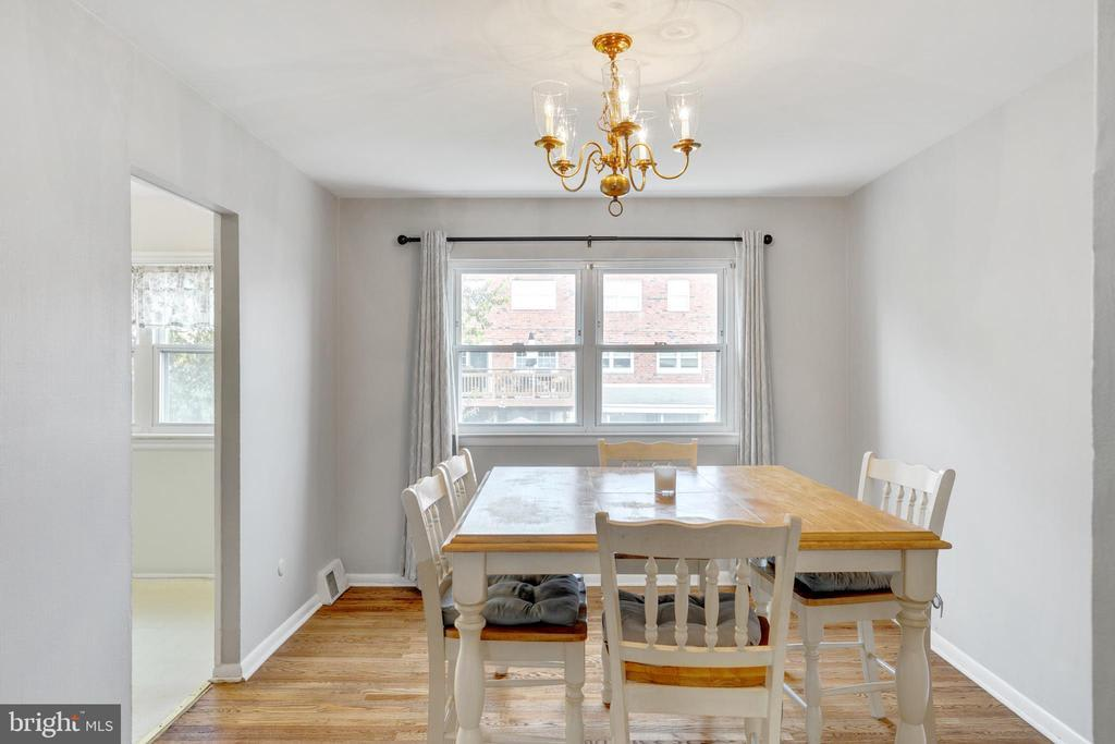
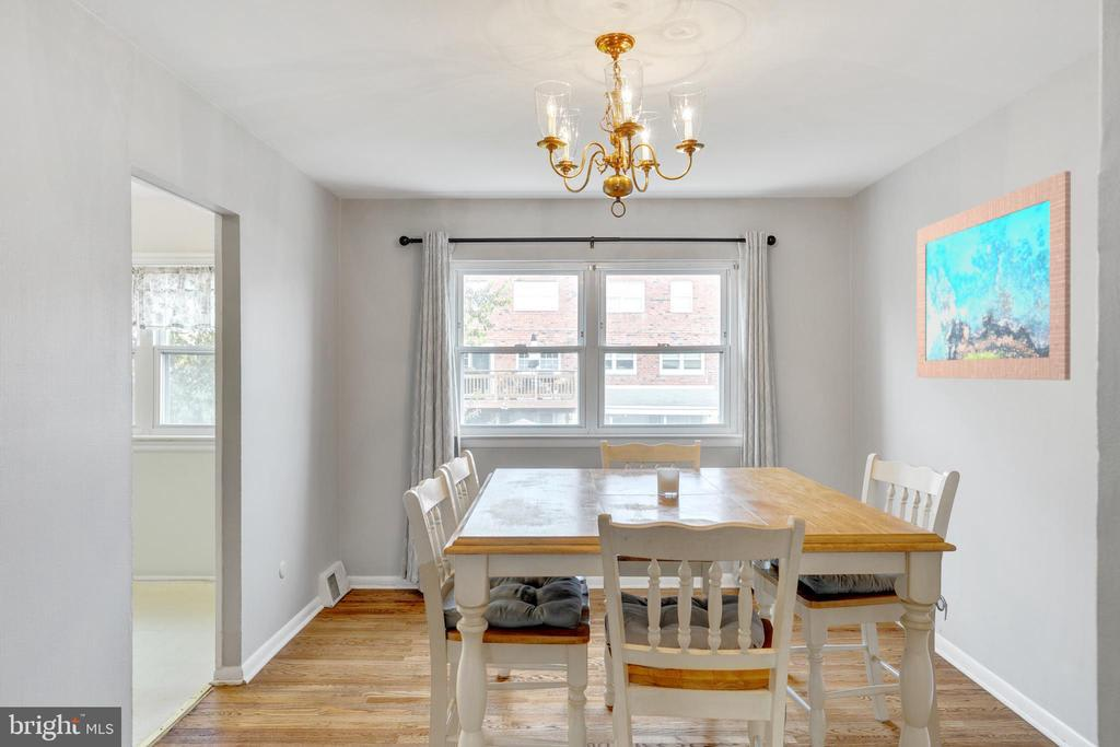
+ wall art (980, 292)
